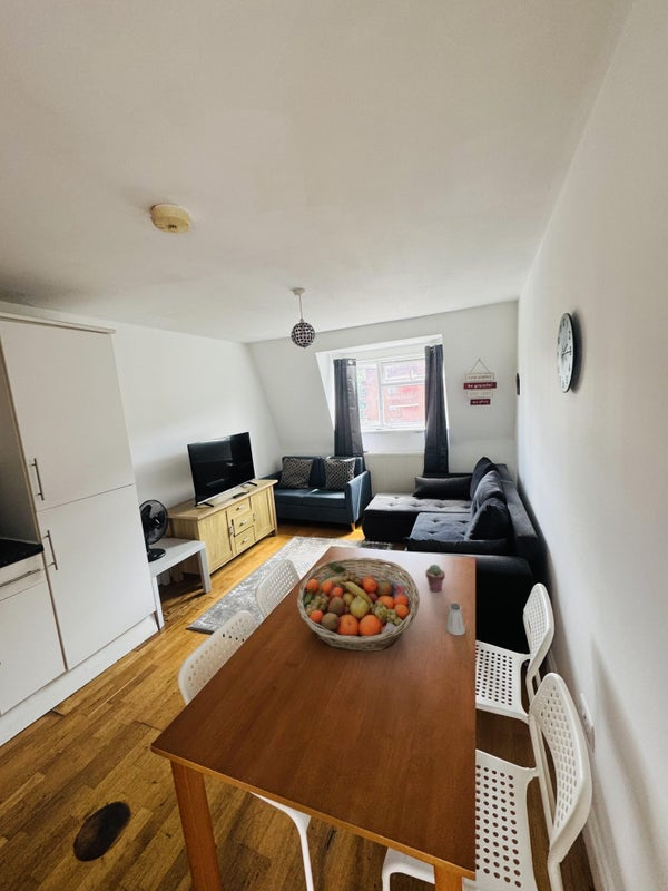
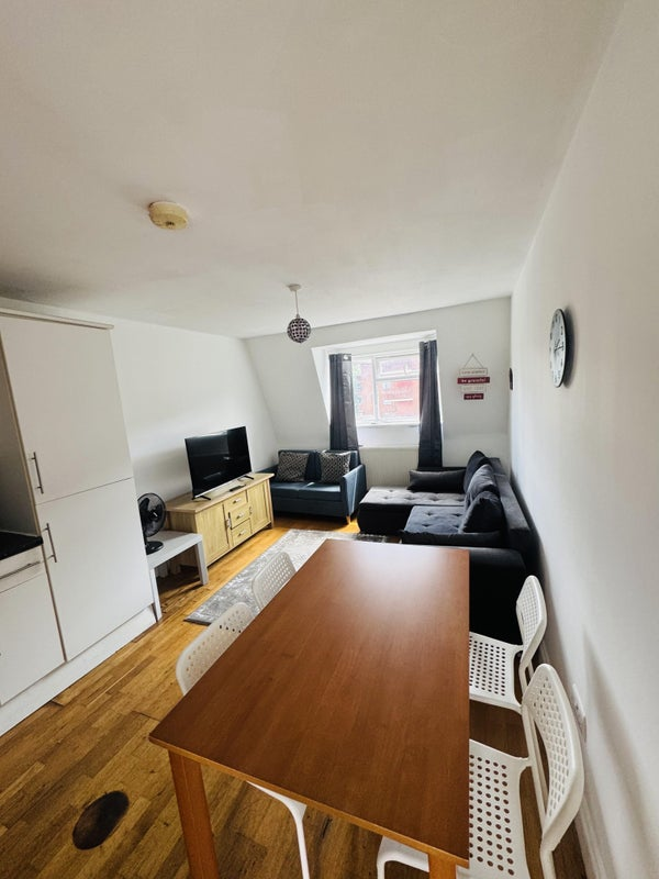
- fruit basket (357, 601)
- potted succulent (435, 577)
- saltshaker (455, 617)
